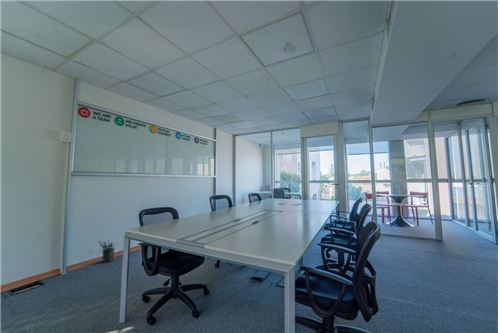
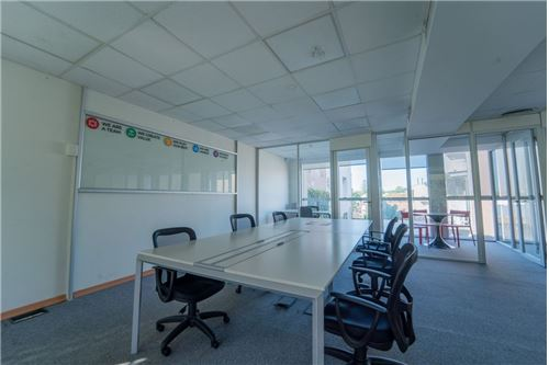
- potted plant (107, 249)
